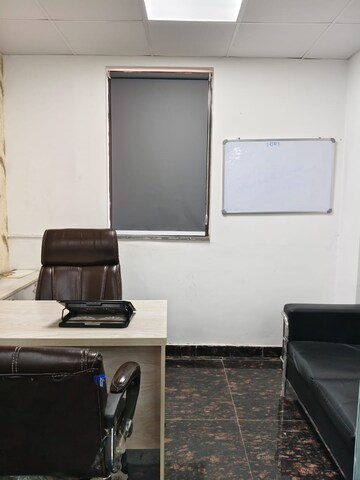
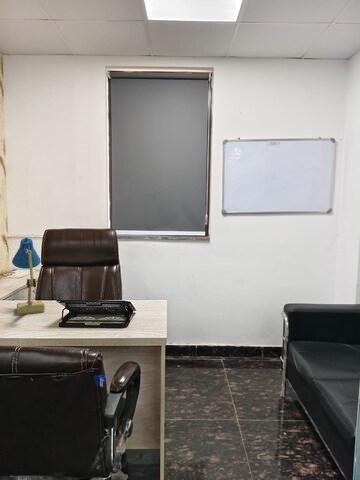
+ desk lamp (30, 275)
